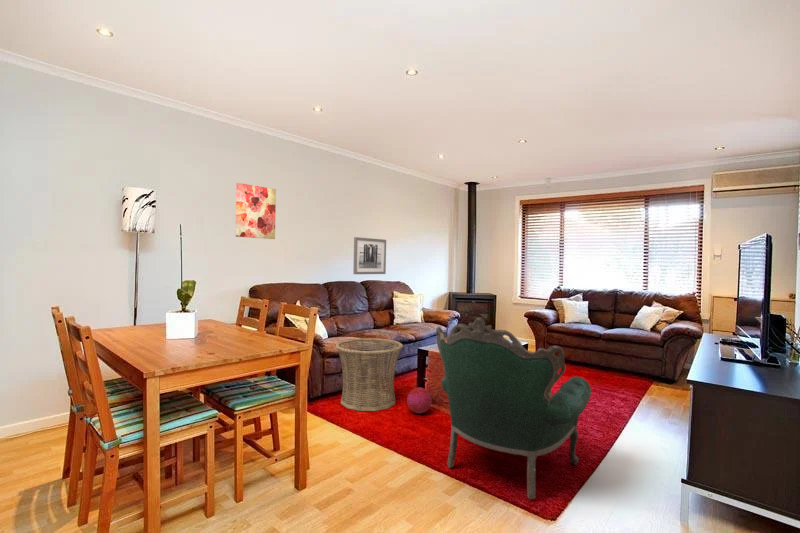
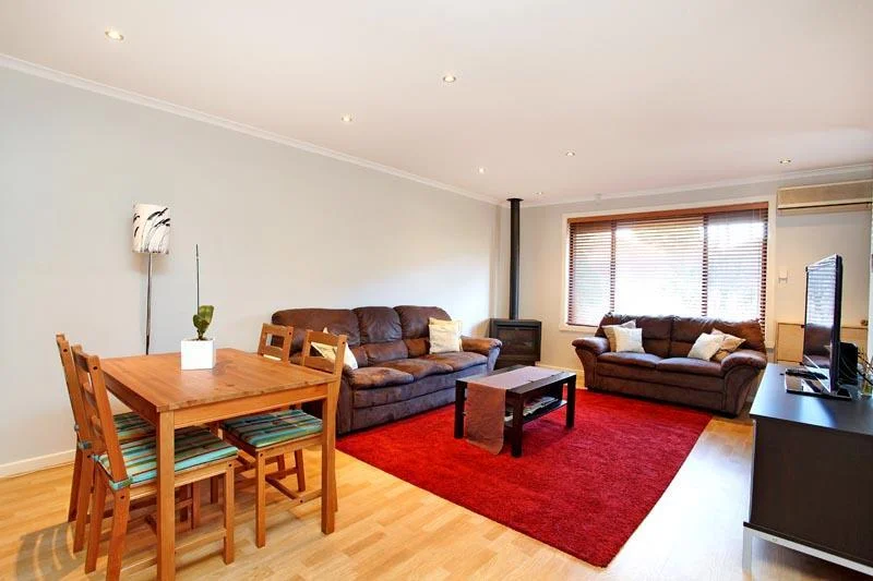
- basket (368, 372)
- ball (419, 400)
- wall art (256, 212)
- wall art (370, 256)
- armchair (508, 388)
